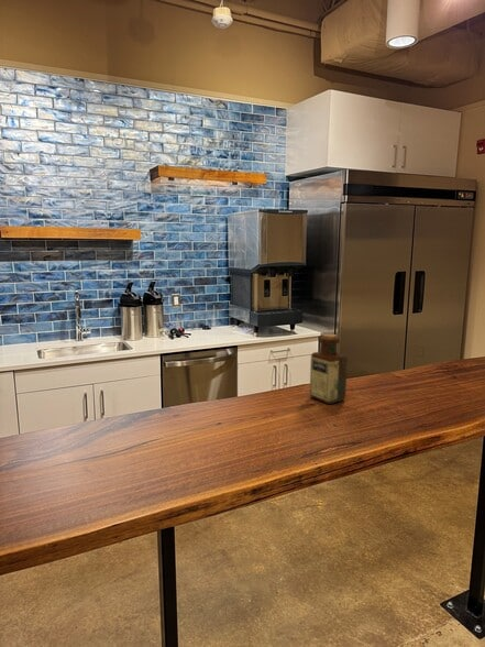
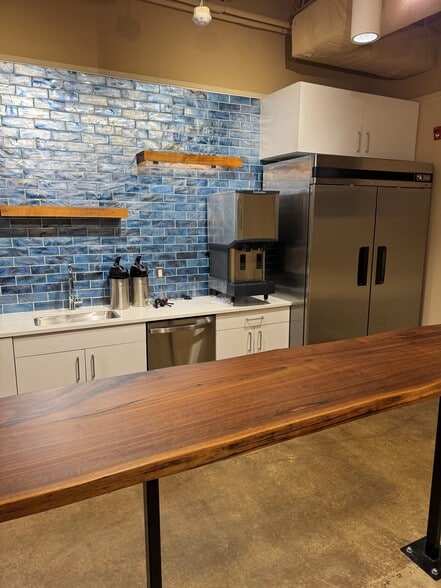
- bottle (328, 366)
